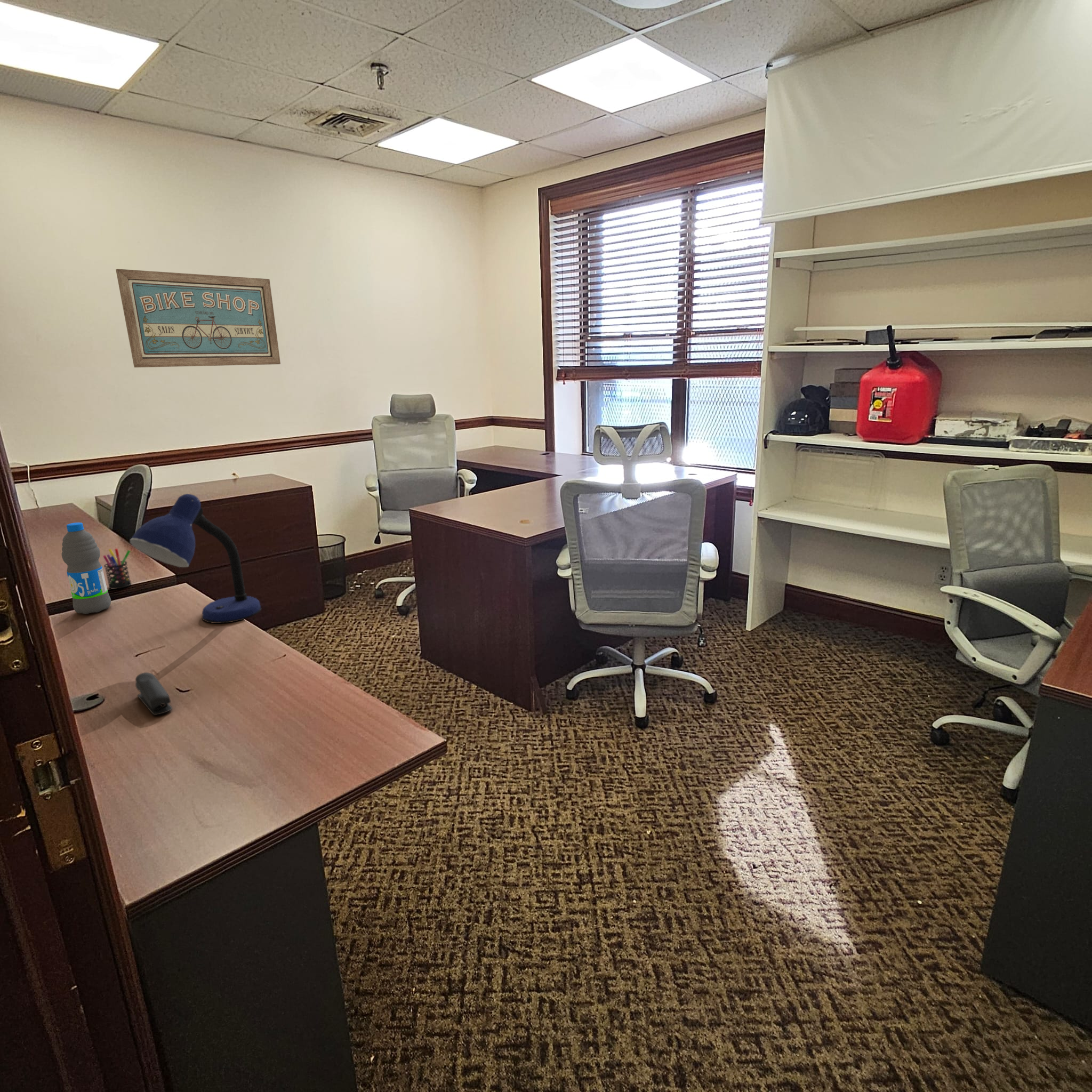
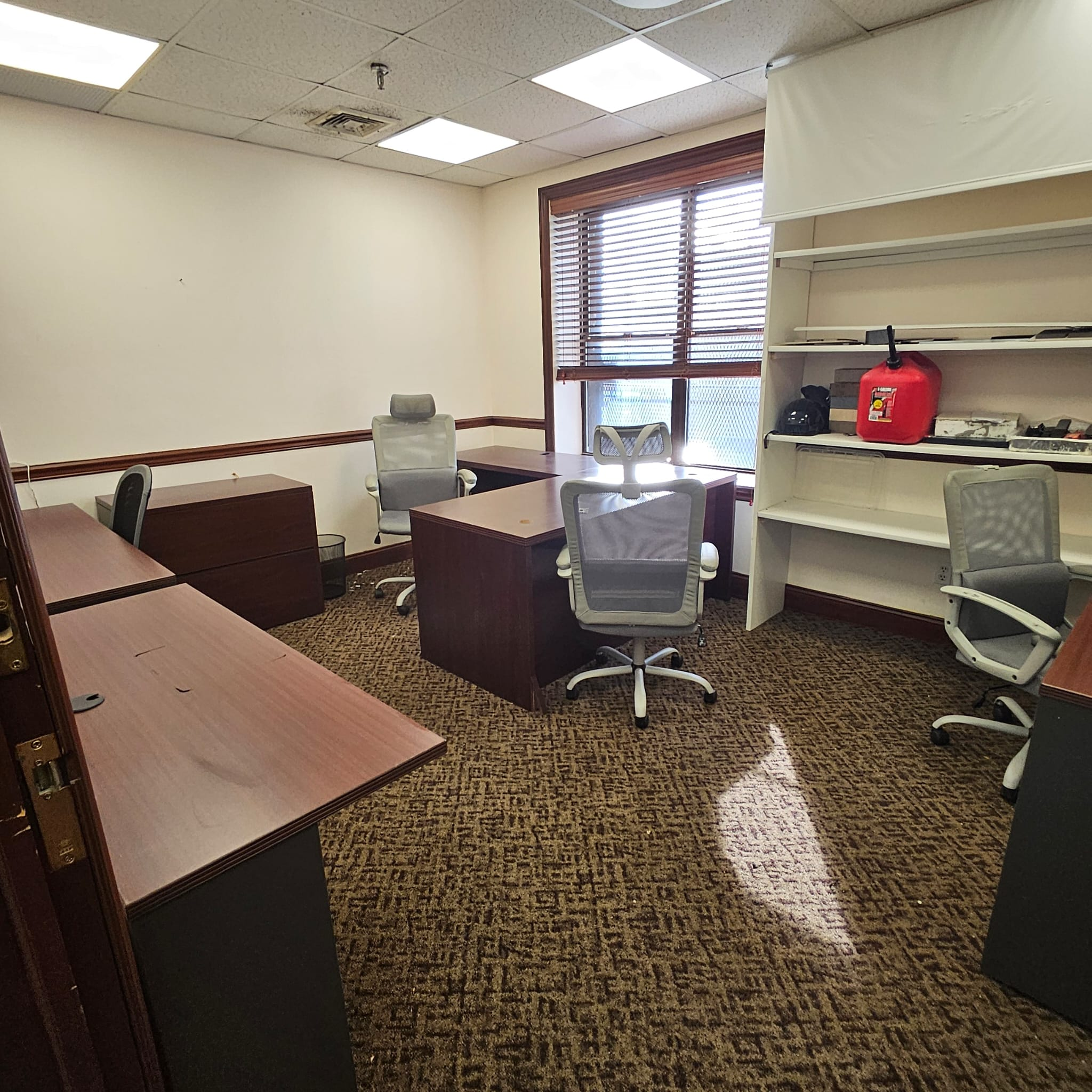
- wall art (205, 320)
- desk lamp (192, 557)
- water bottle (84, 567)
- pen holder (119, 566)
- stapler (152, 692)
